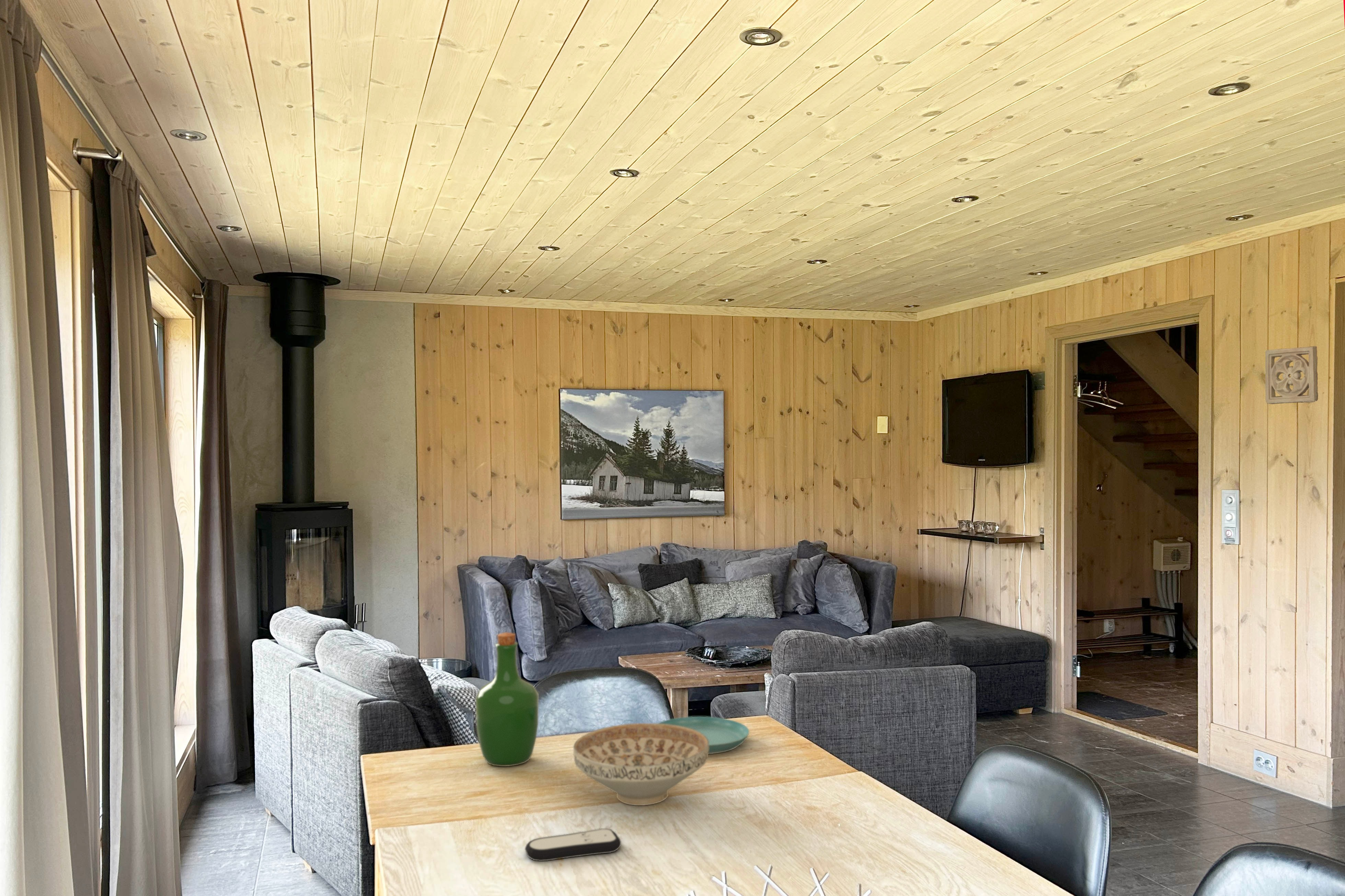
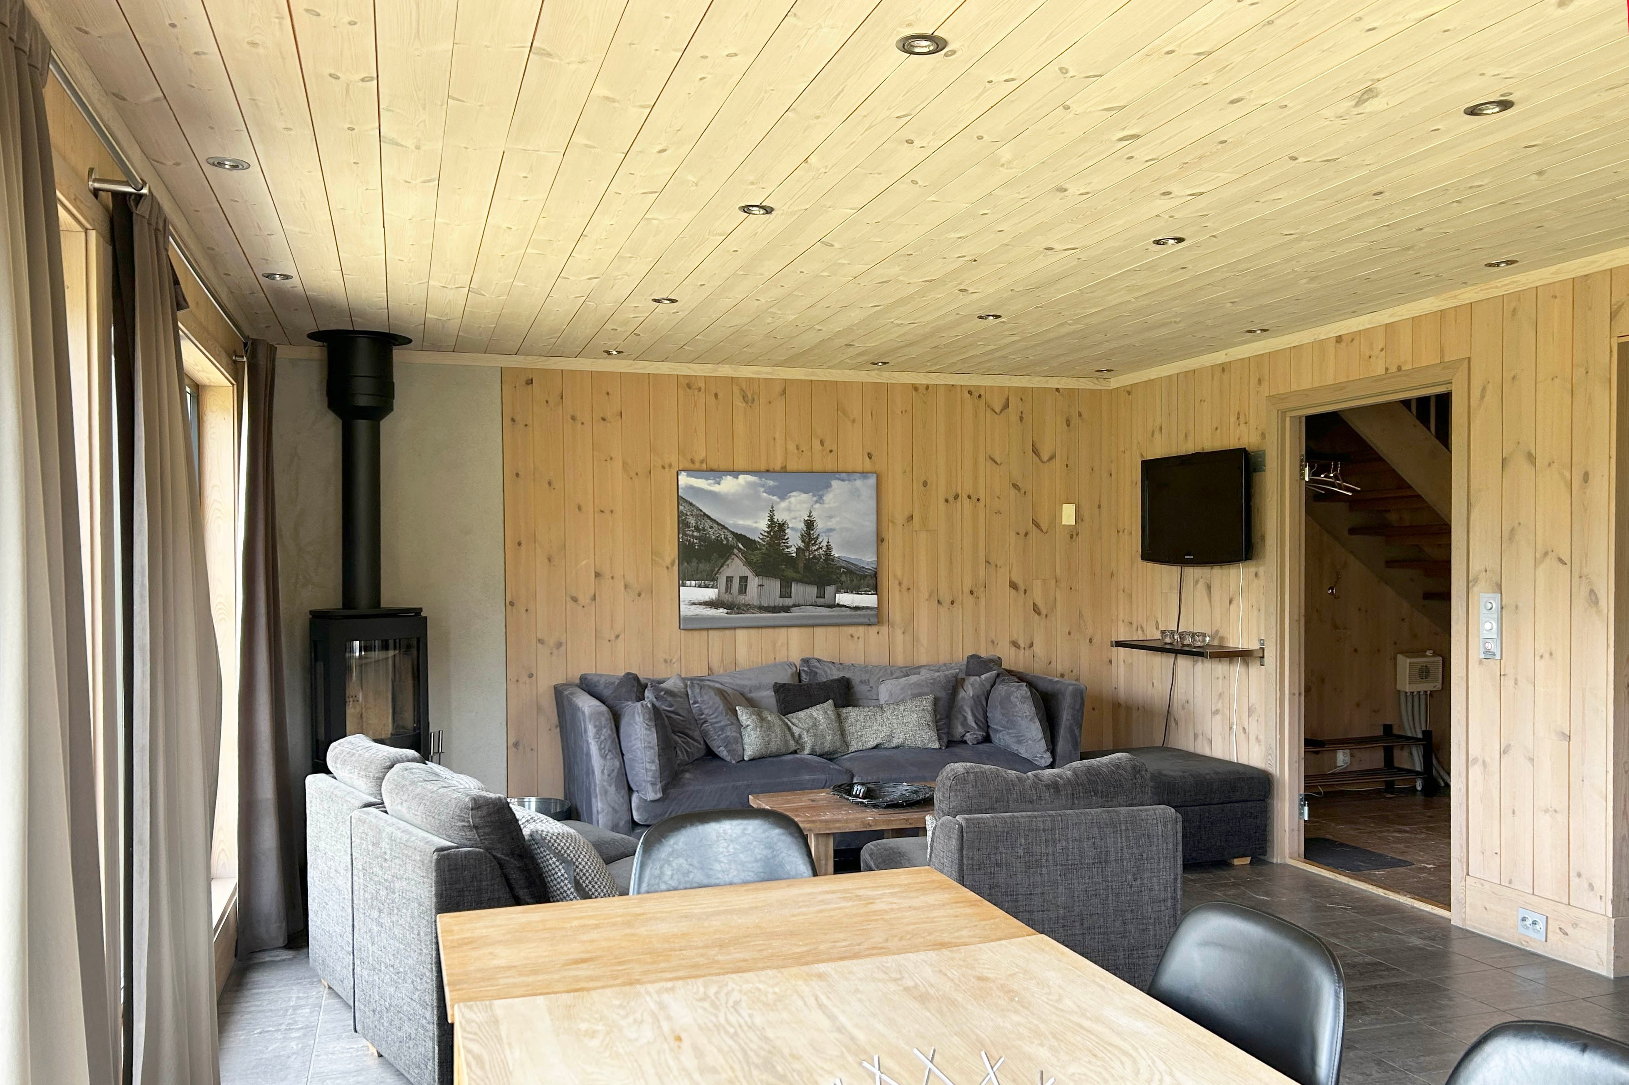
- decorative bowl (641, 769)
- saucer (702, 734)
- wall ornament (1291, 376)
- remote control (573, 844)
- wine bottle (507, 696)
